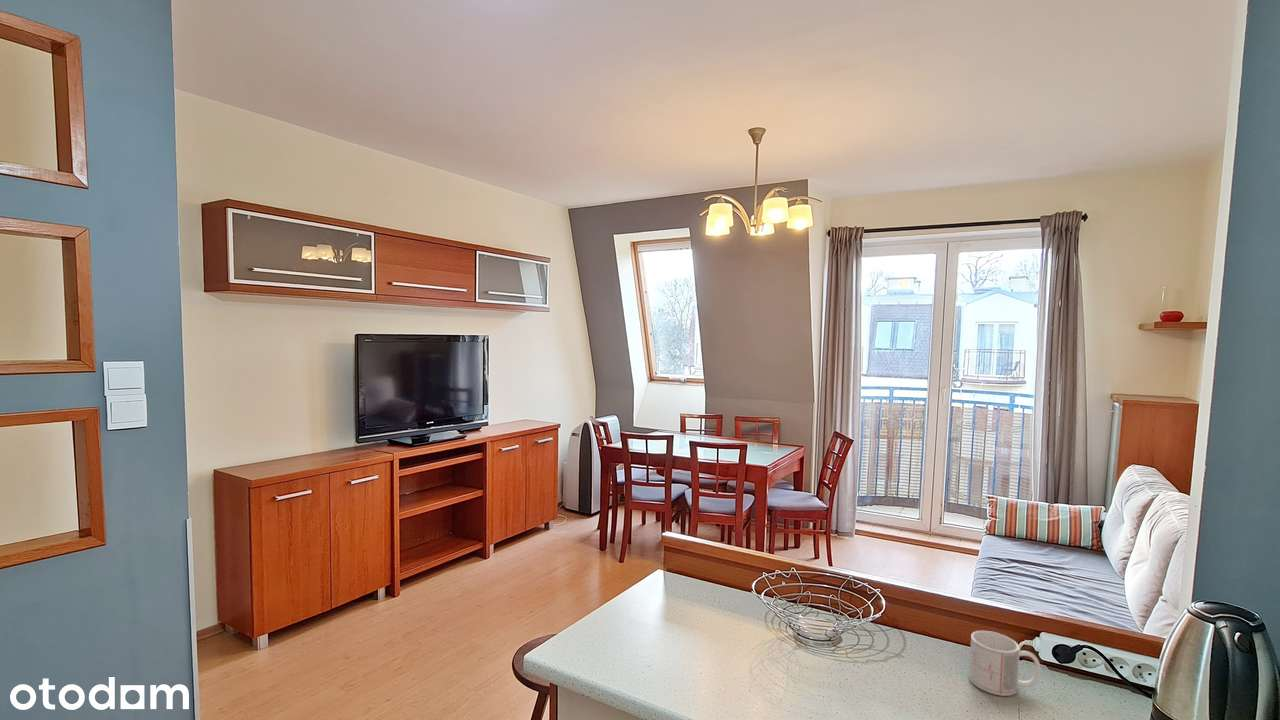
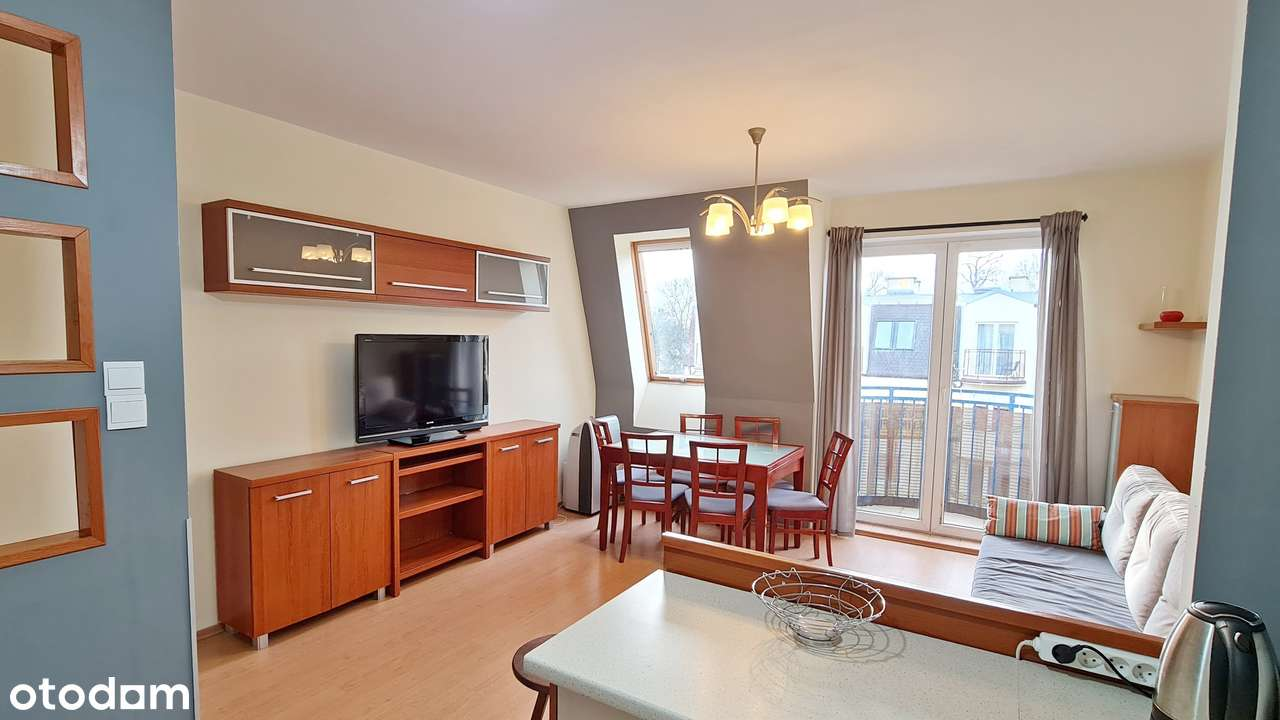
- mug (1004, 664)
